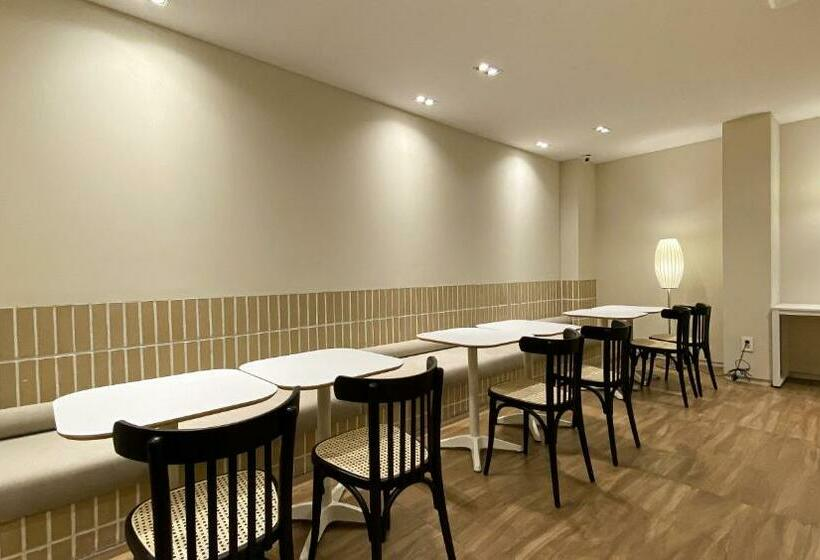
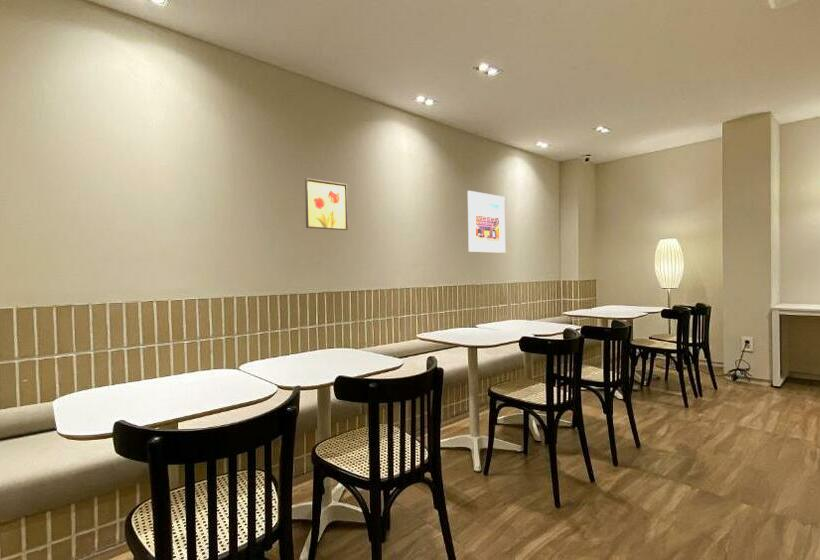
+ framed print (487, 223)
+ wall art (326, 205)
